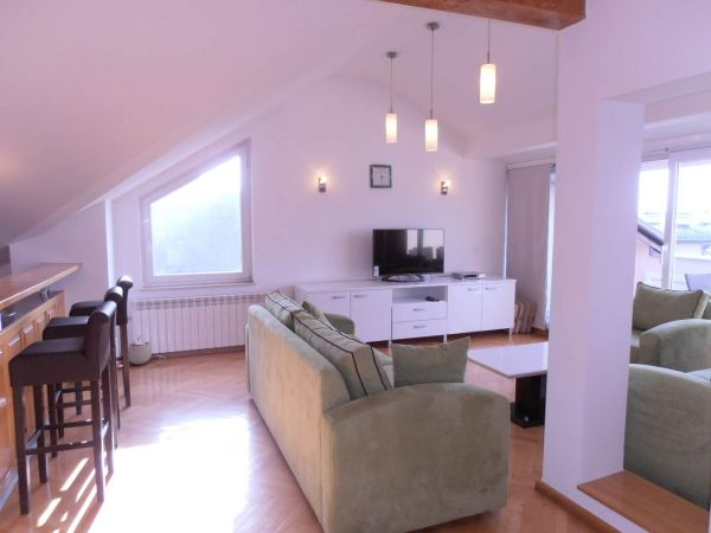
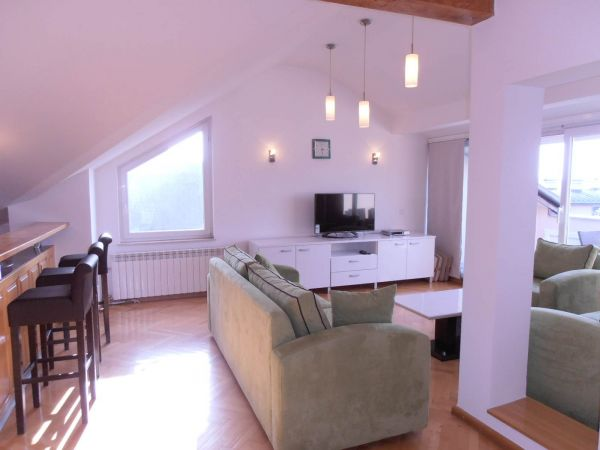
- plant pot (139, 348)
